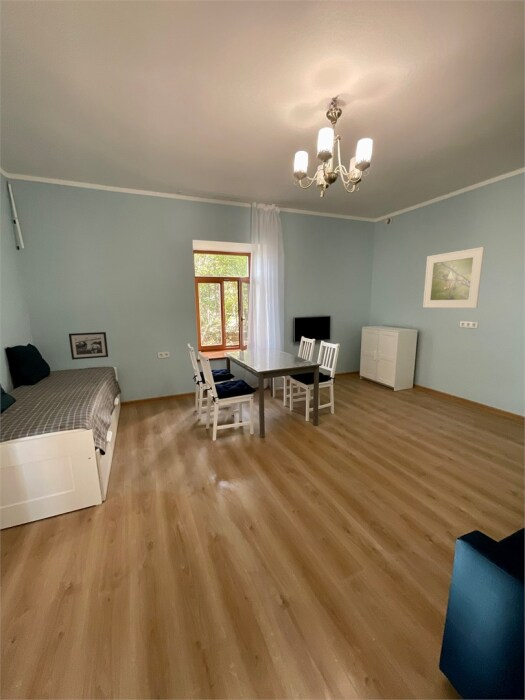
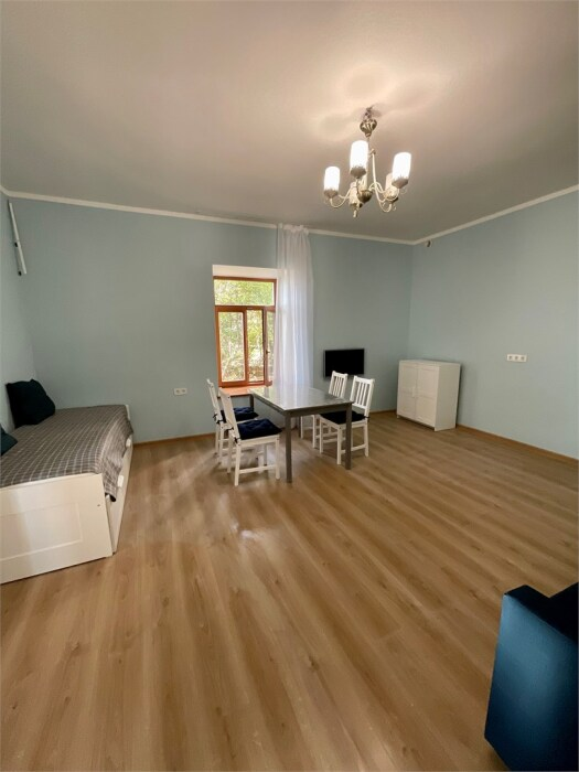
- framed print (450, 280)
- picture frame (89, 345)
